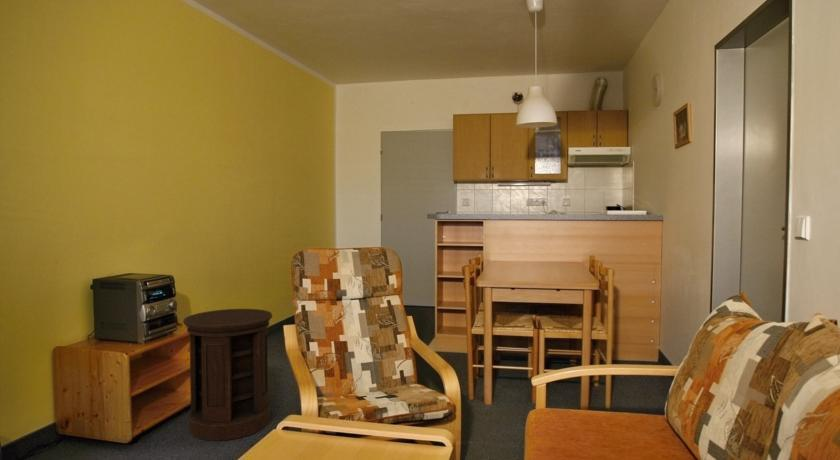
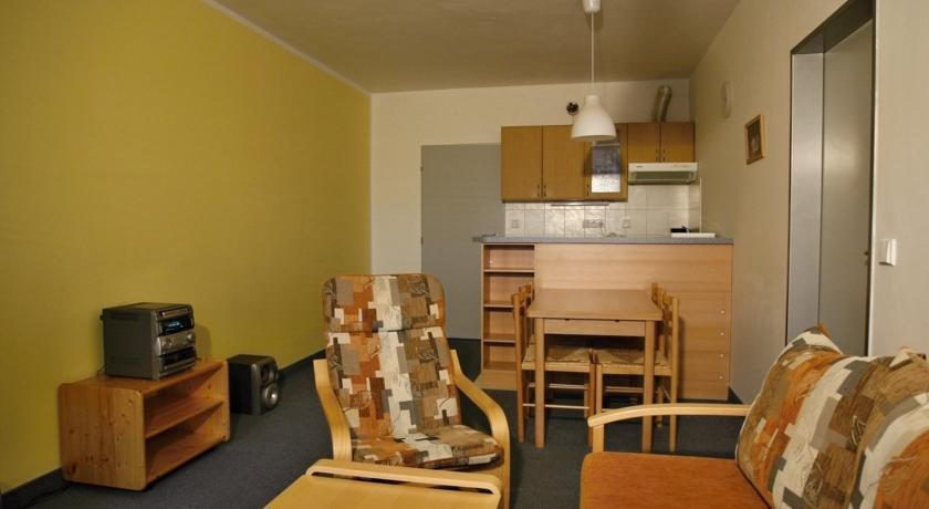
- side table (229, 370)
